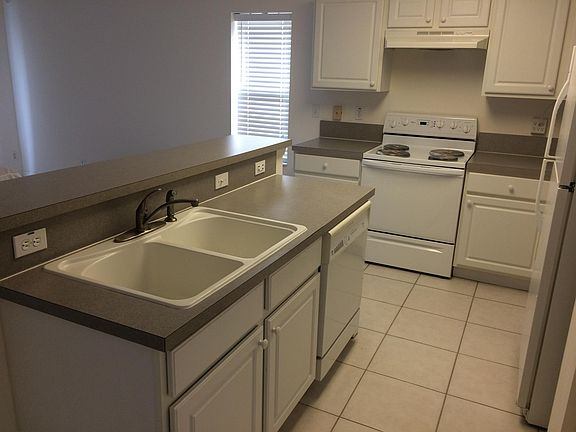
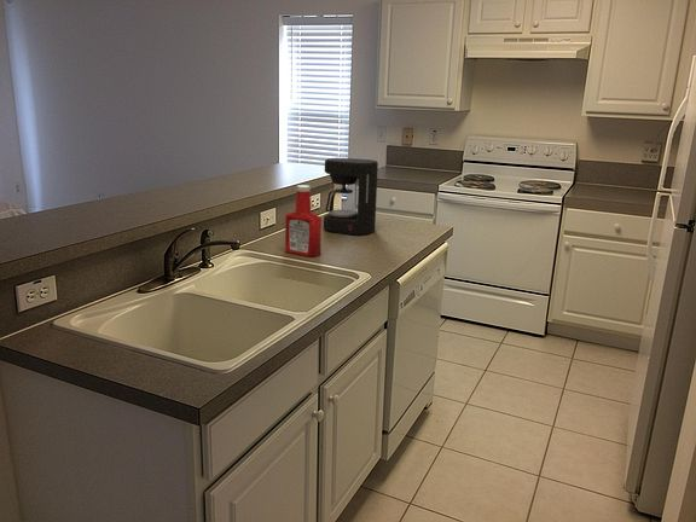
+ coffee maker (349, 192)
+ soap bottle (302, 219)
